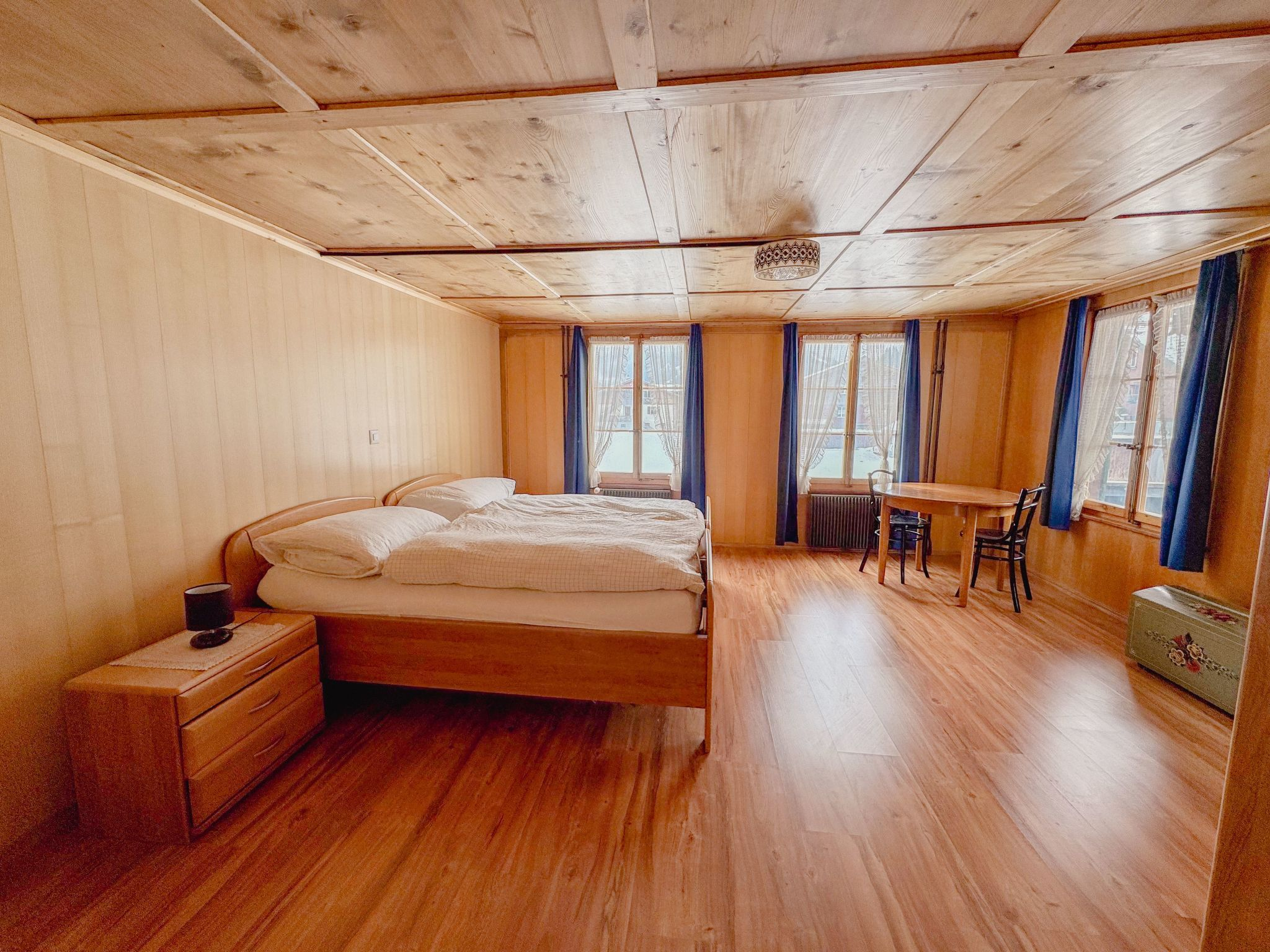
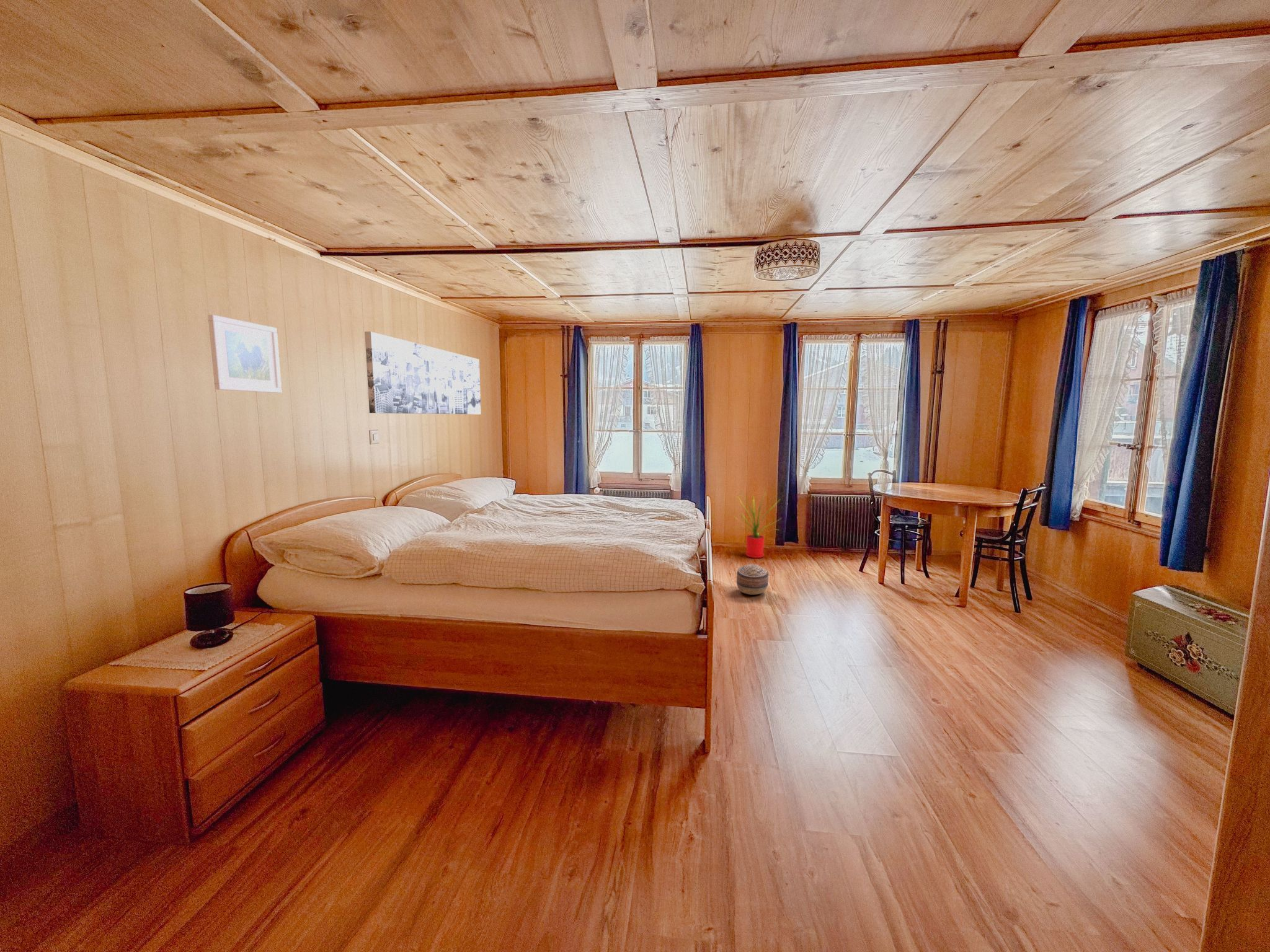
+ house plant (755, 524)
+ basket (752, 579)
+ wall art (434, 381)
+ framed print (247, 356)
